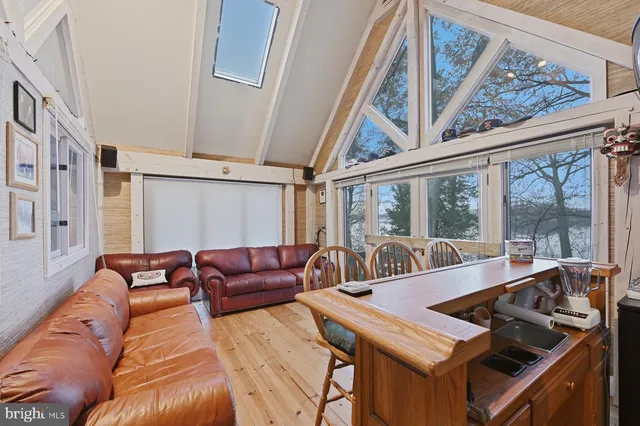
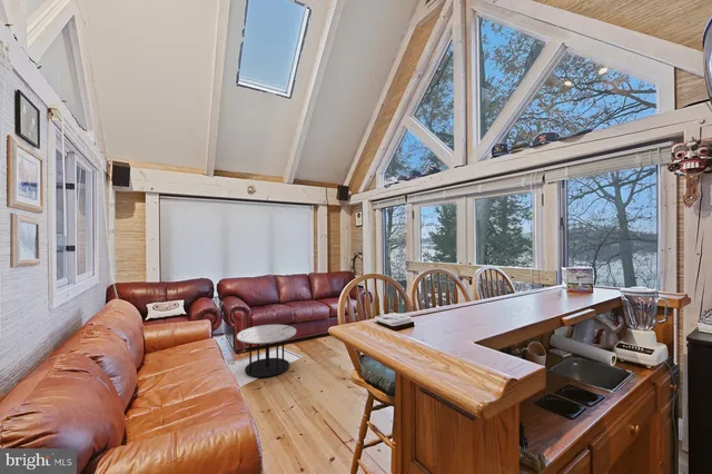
+ coffee table (267, 350)
